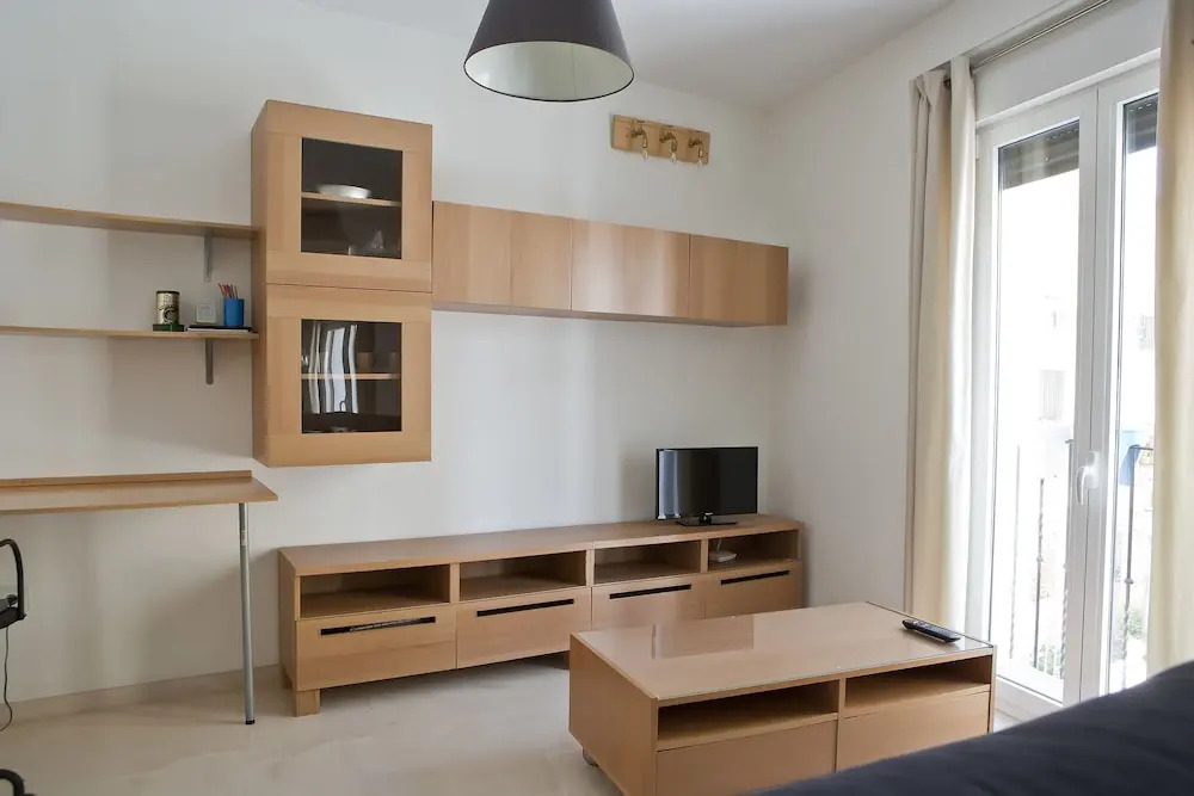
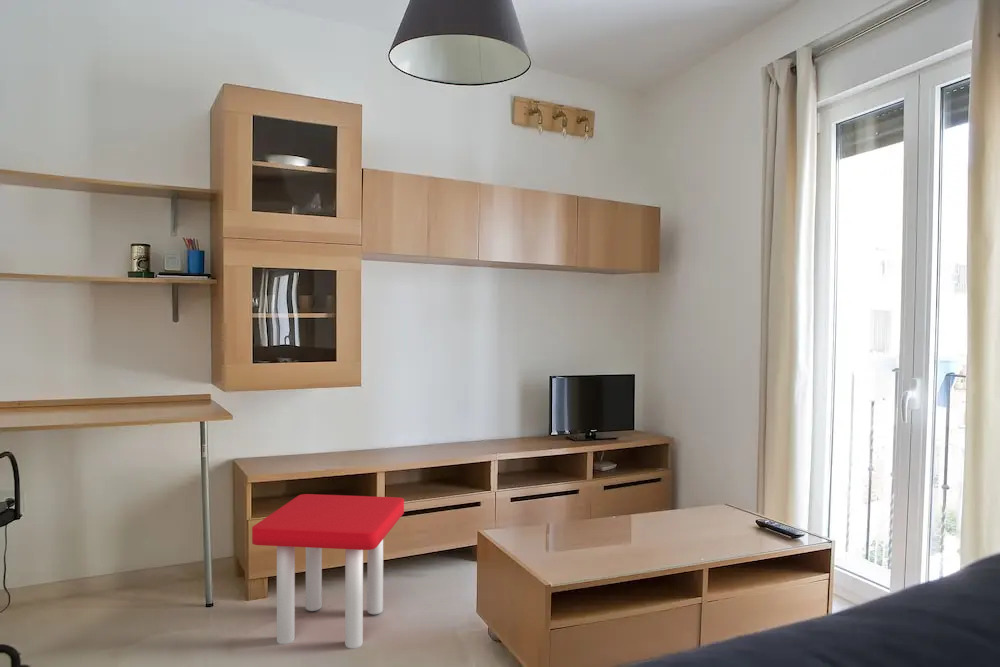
+ stool (345, 568)
